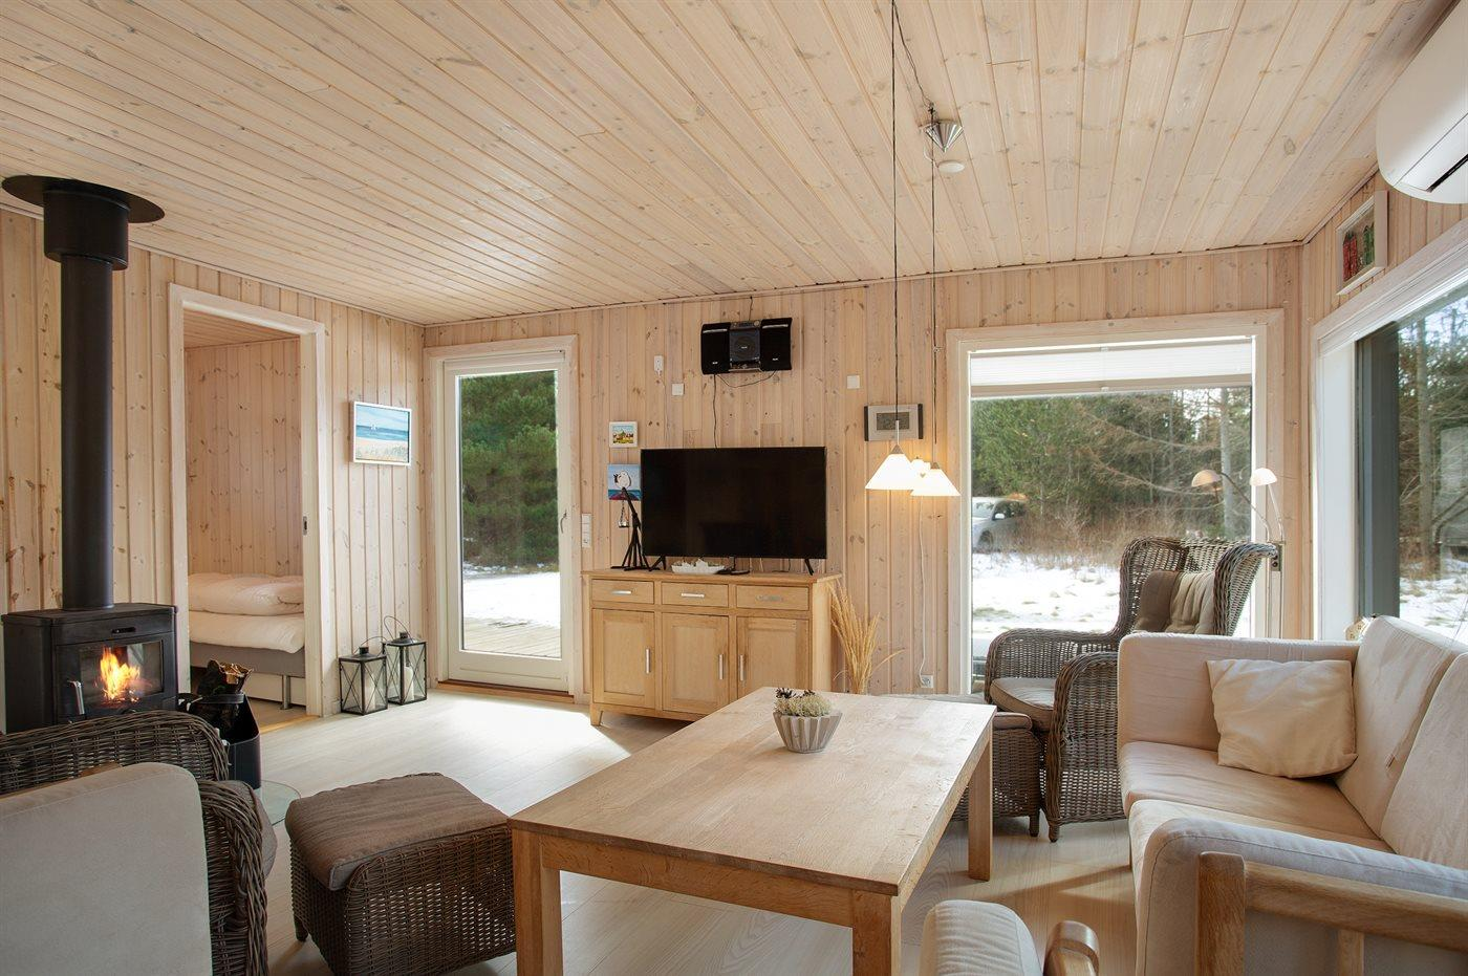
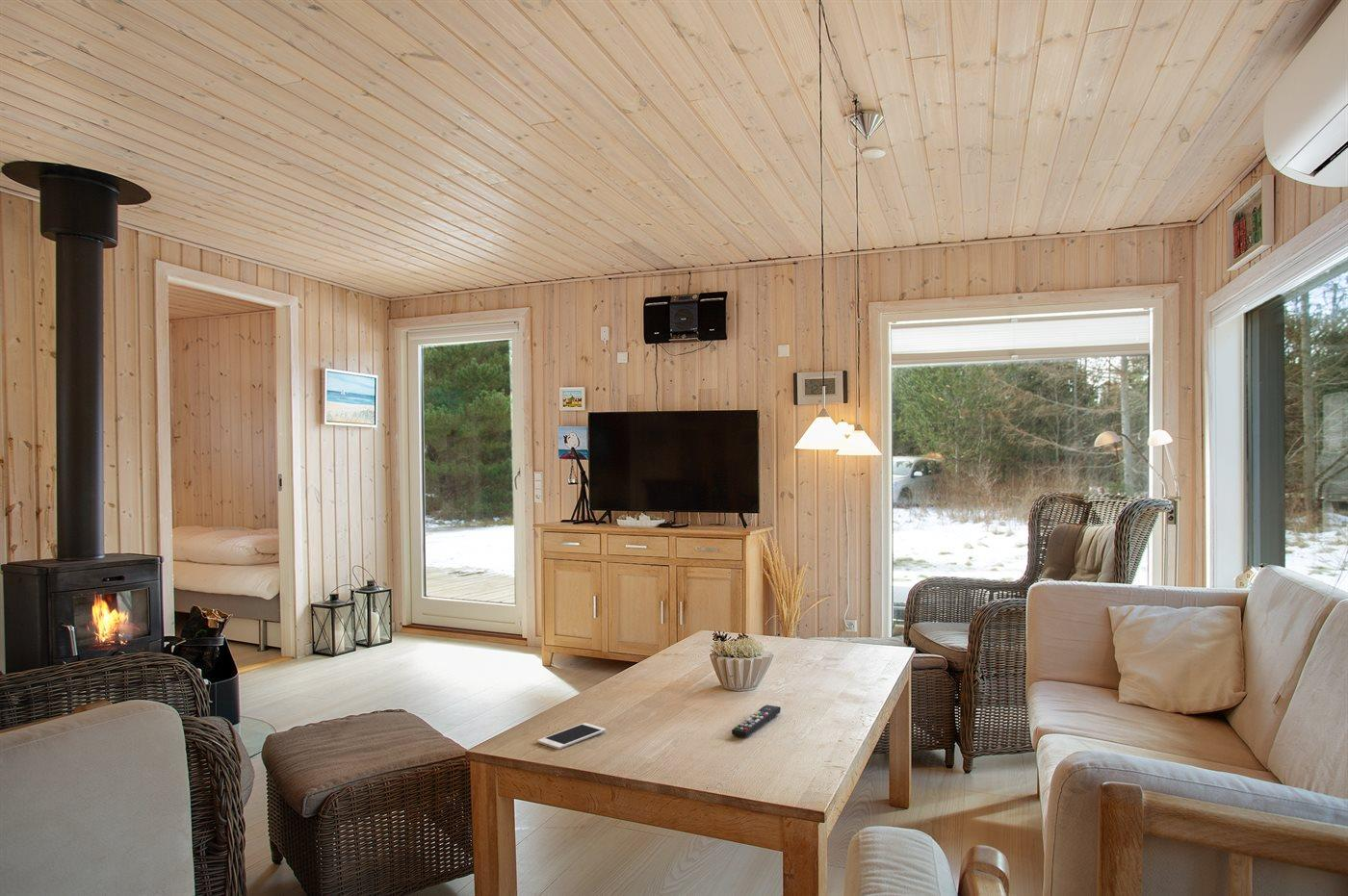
+ cell phone (572, 735)
+ remote control (757, 720)
